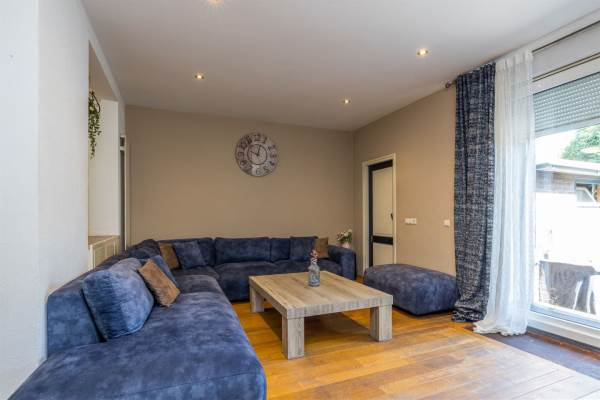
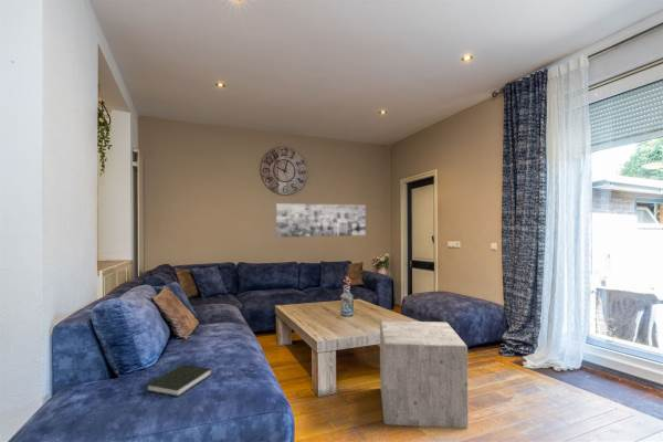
+ book (180, 379)
+ wall art (323, 220)
+ stool (419, 368)
